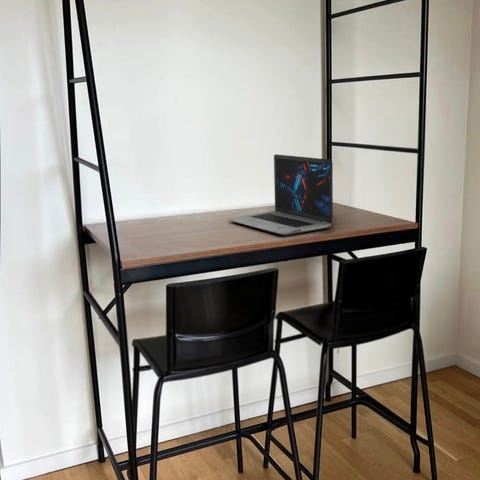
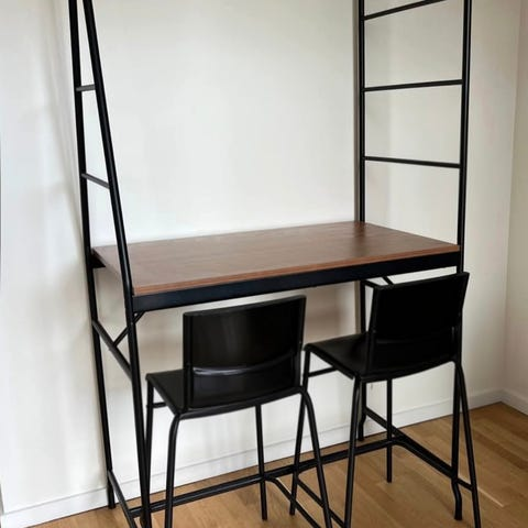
- laptop (277, 192)
